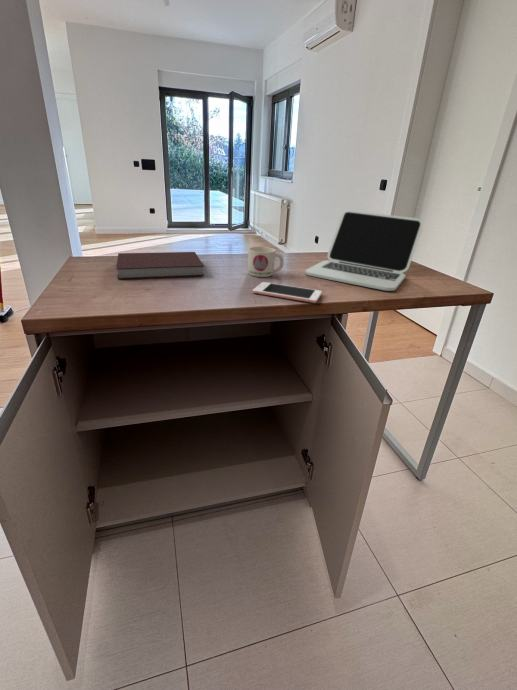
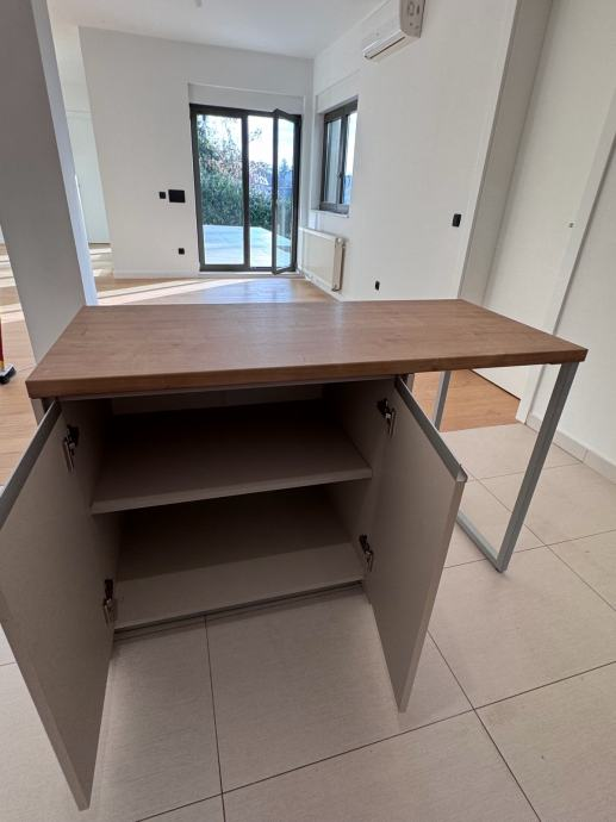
- laptop (365, 245)
- notebook (159, 264)
- mug (266, 261)
- cell phone (287, 292)
